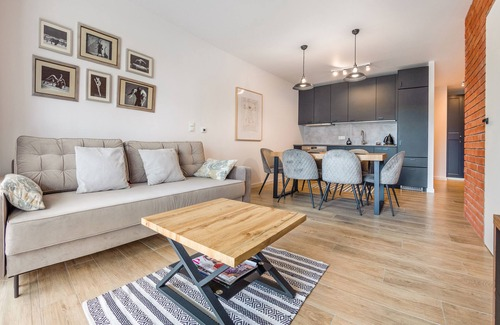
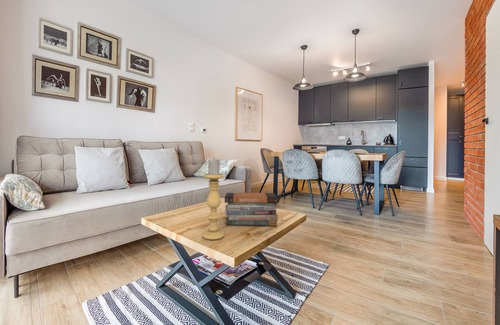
+ candle holder (213, 196)
+ book stack (250, 208)
